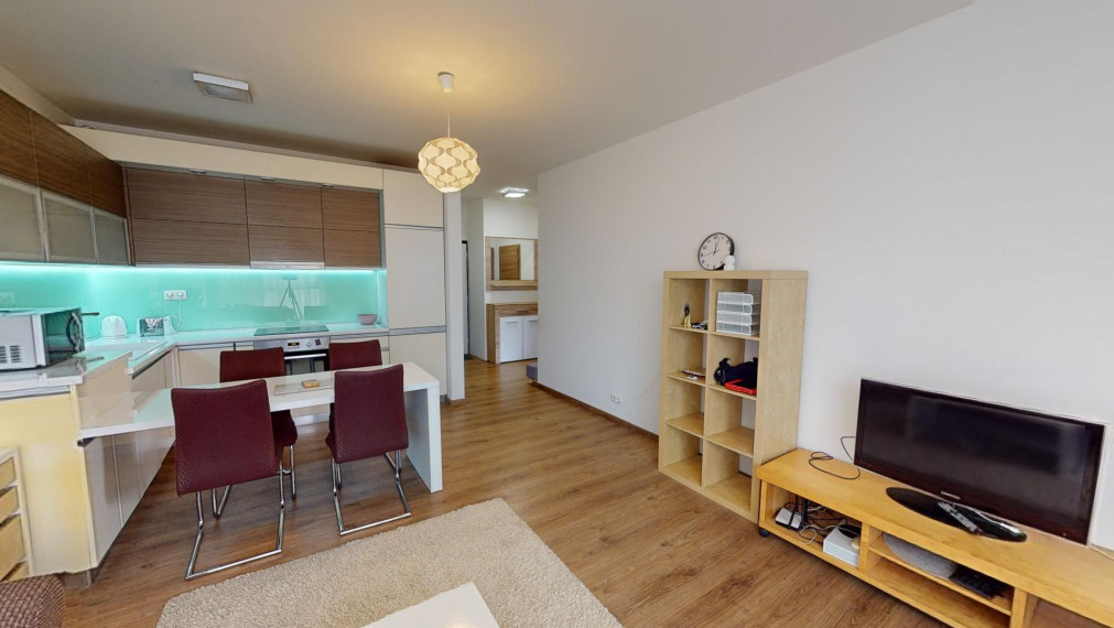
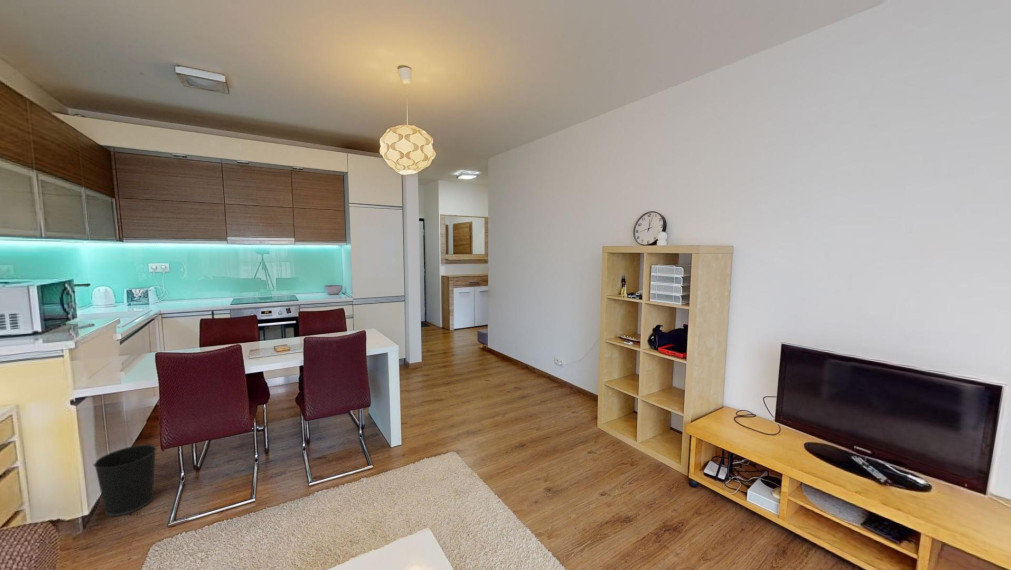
+ wastebasket (128, 480)
